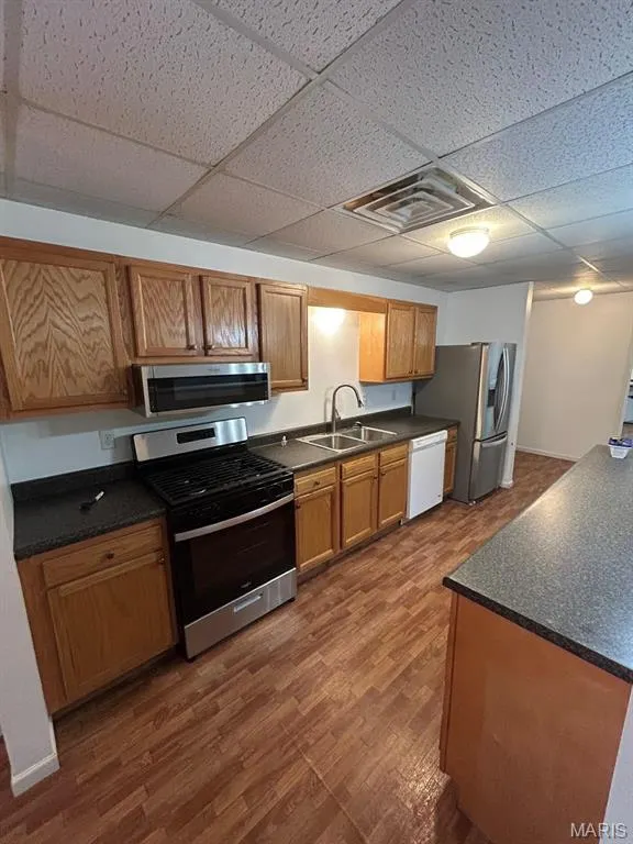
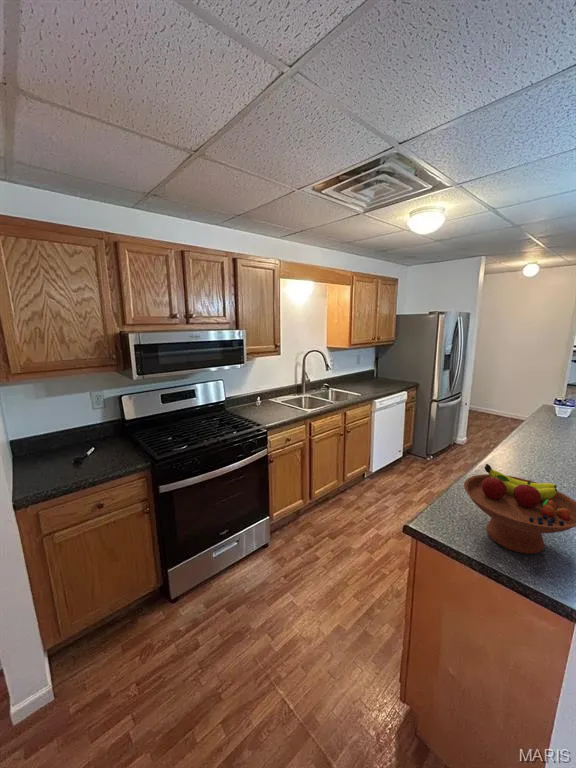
+ fruit bowl (517, 509)
